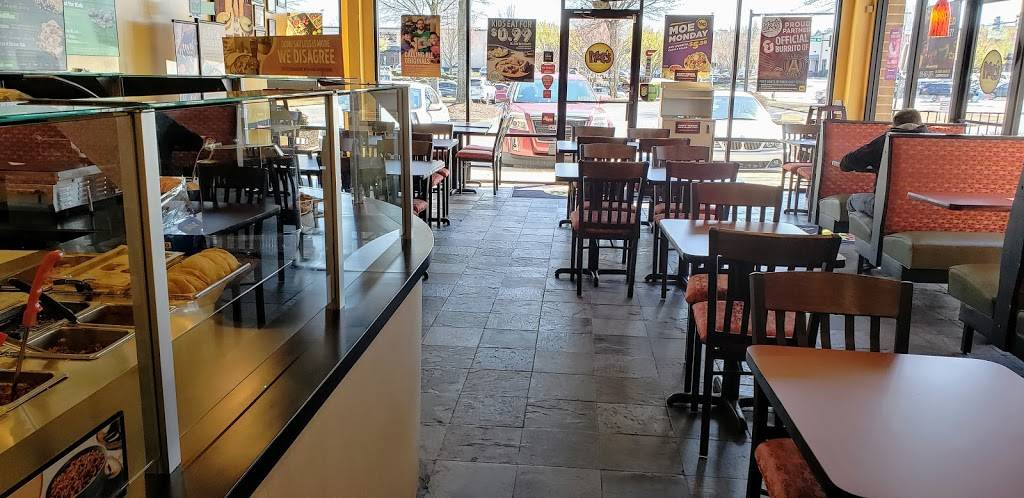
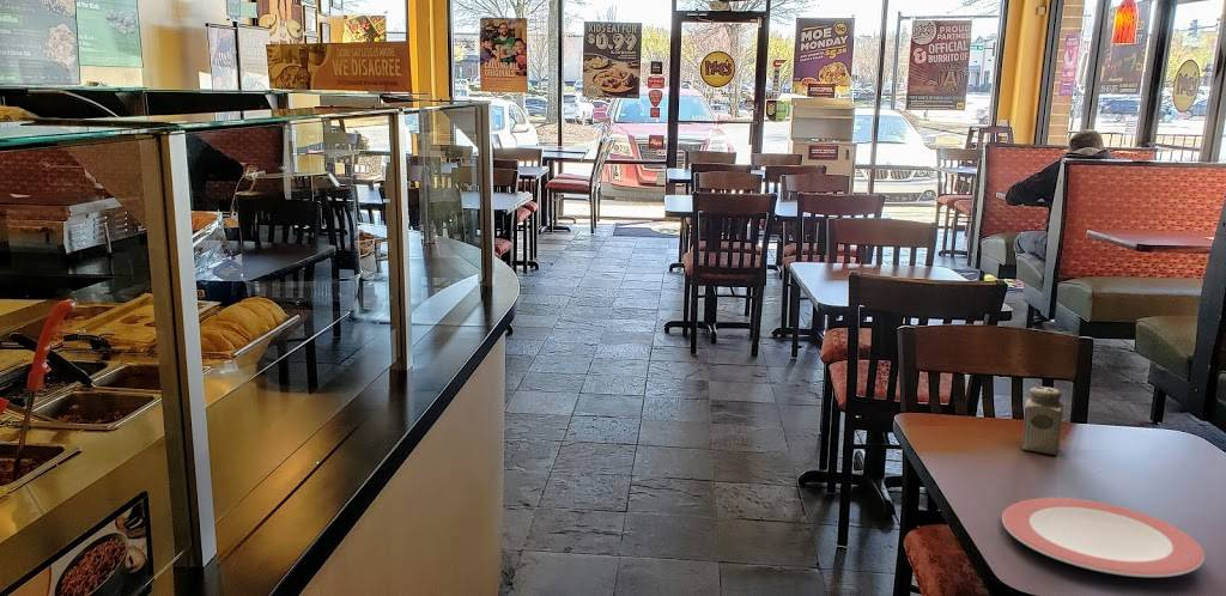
+ salt shaker (1043, 418)
+ plate (1098, 537)
